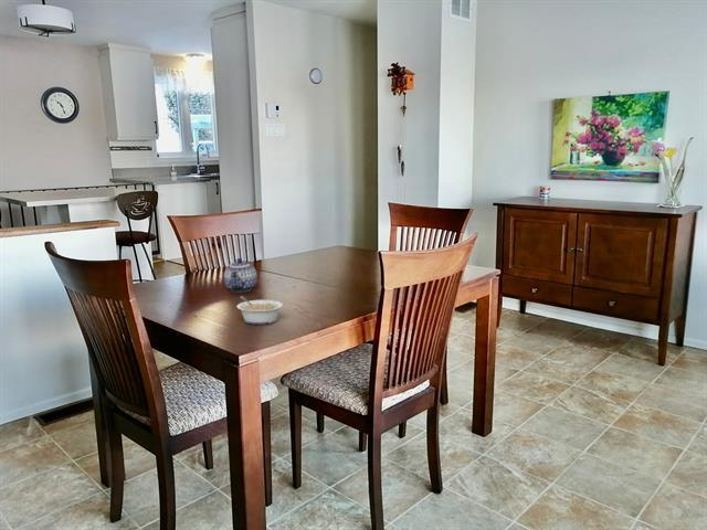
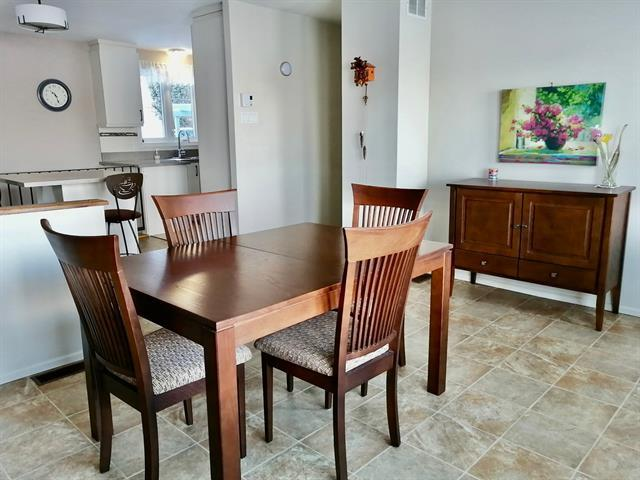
- legume (258, 310)
- teapot (240, 274)
